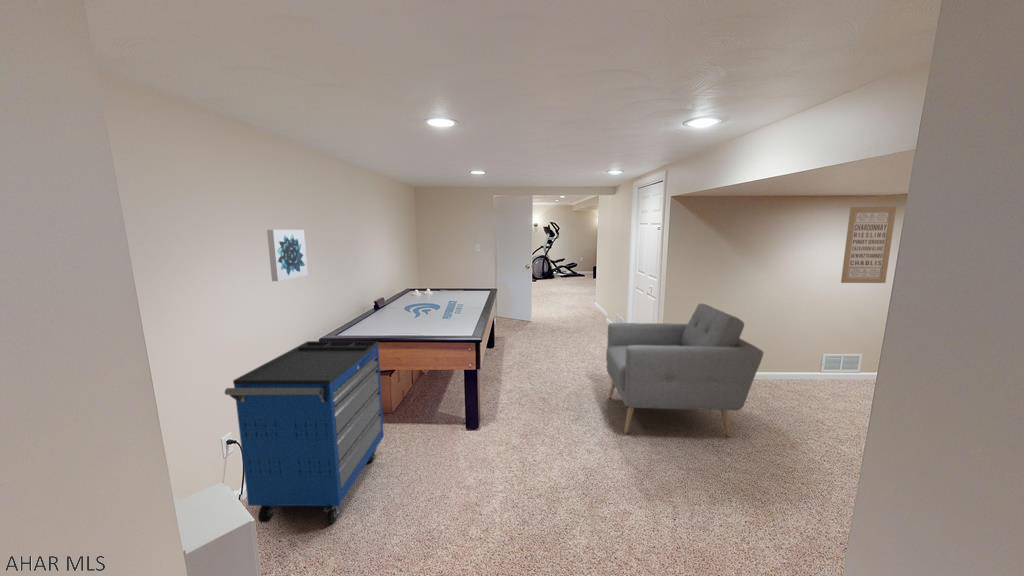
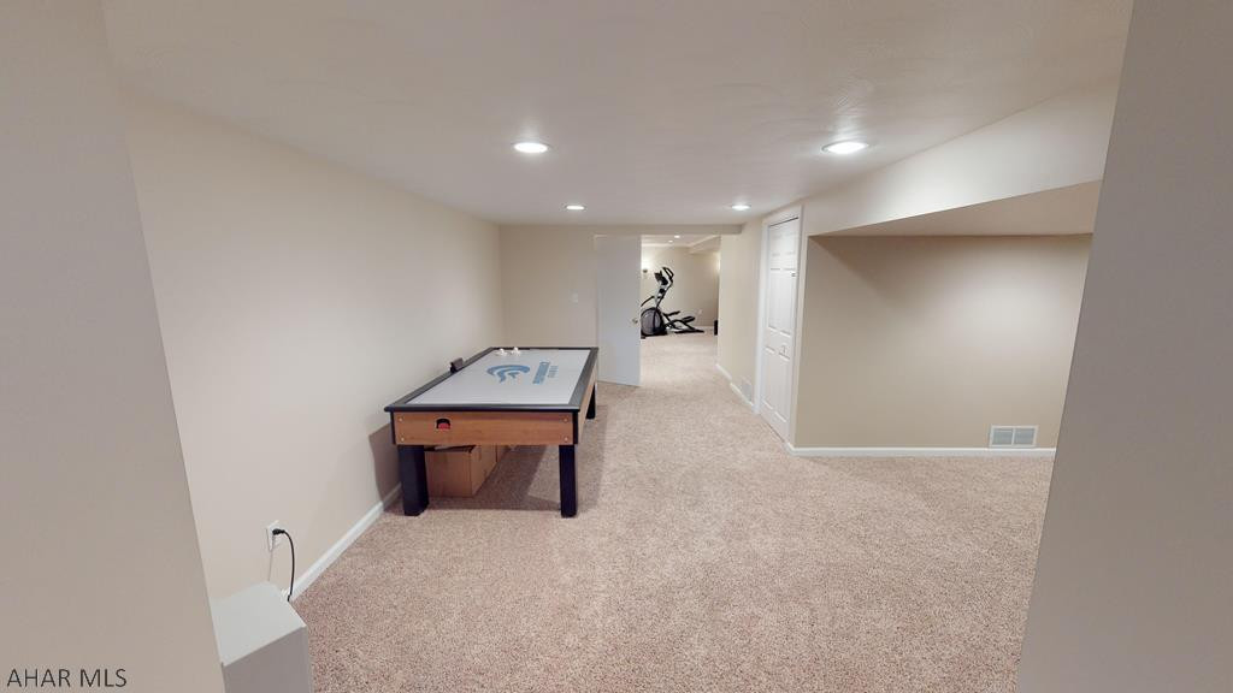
- armchair (672, 363)
- storage cabinet (319, 425)
- wall art (288, 254)
- wall art (868, 245)
